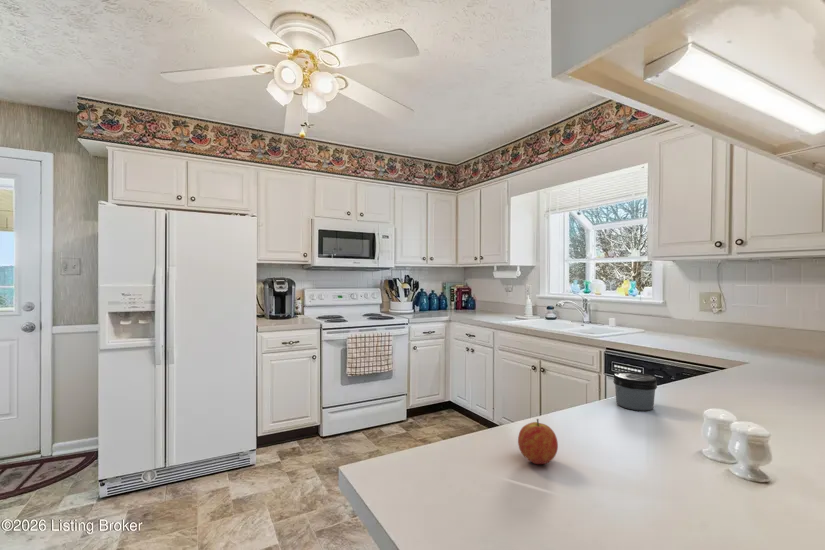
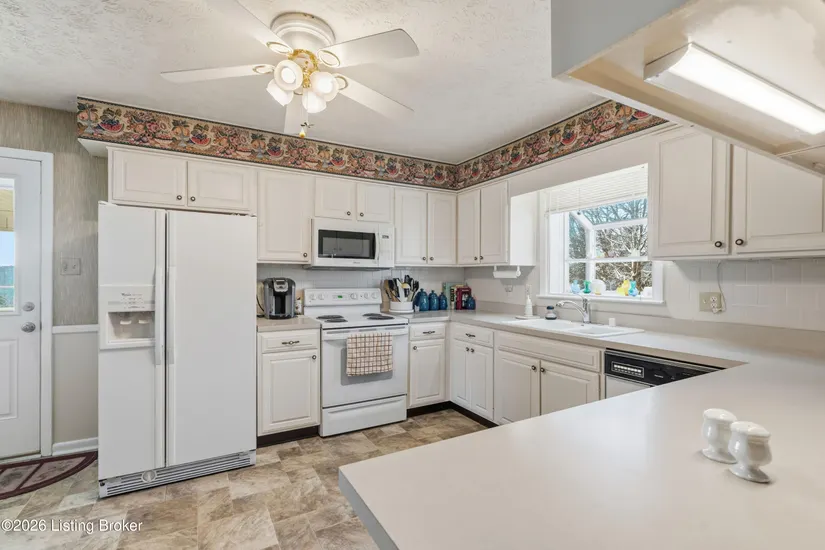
- jar (634, 390)
- fruit (537, 440)
